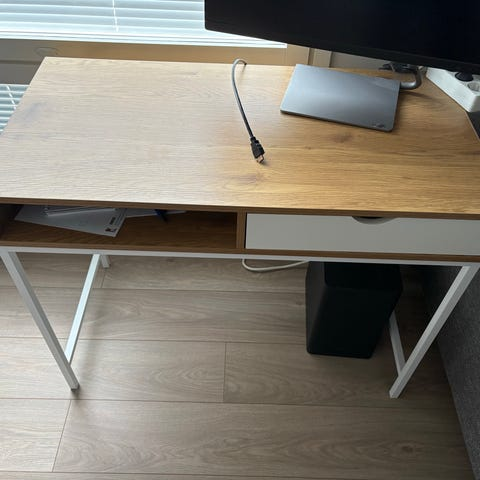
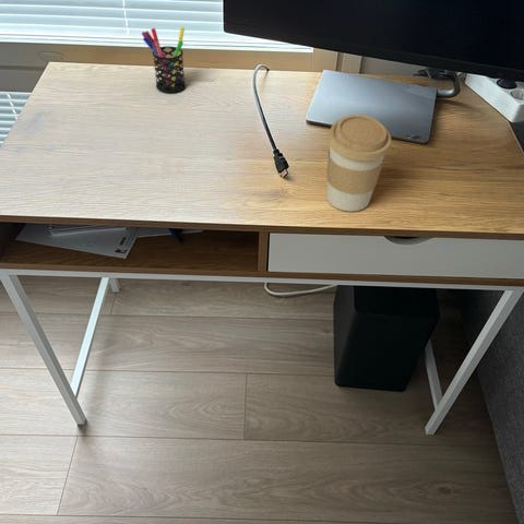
+ pen holder (169, 58)
+ coffee cup (354, 164)
